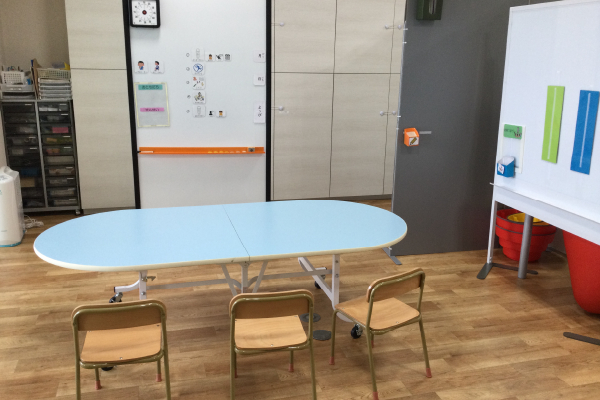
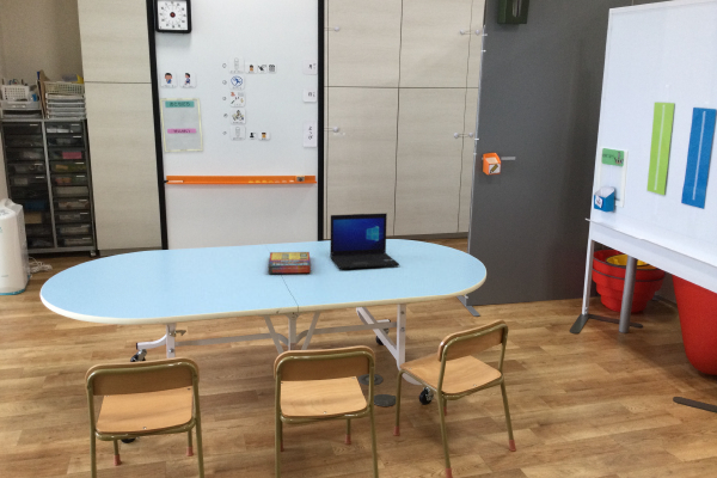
+ game compilation box (289, 262)
+ laptop (363, 239)
